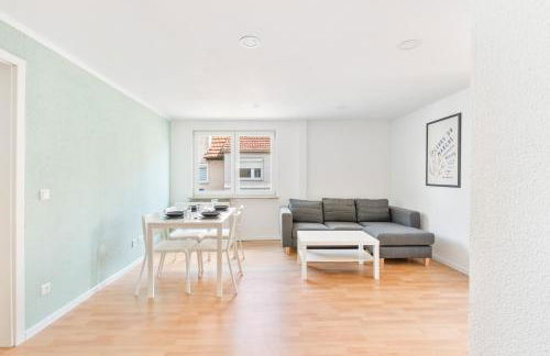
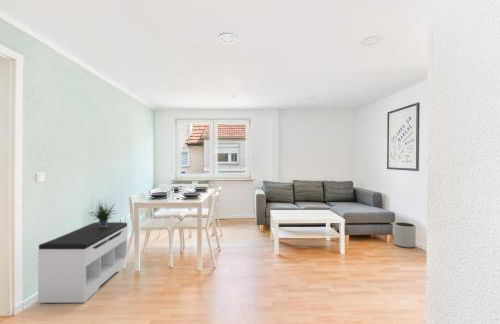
+ plant pot (404, 234)
+ bench (89, 256)
+ potted plant (104, 211)
